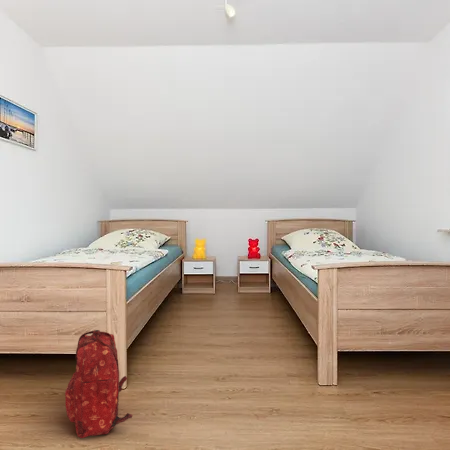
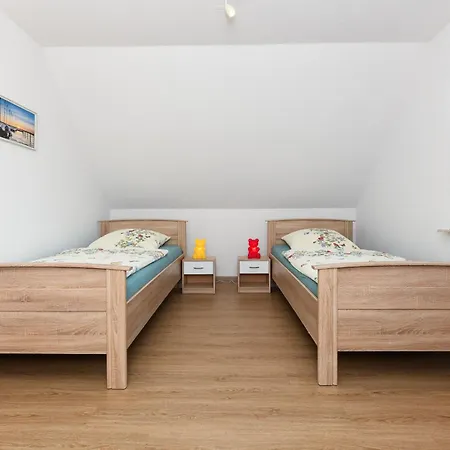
- backpack (102, 374)
